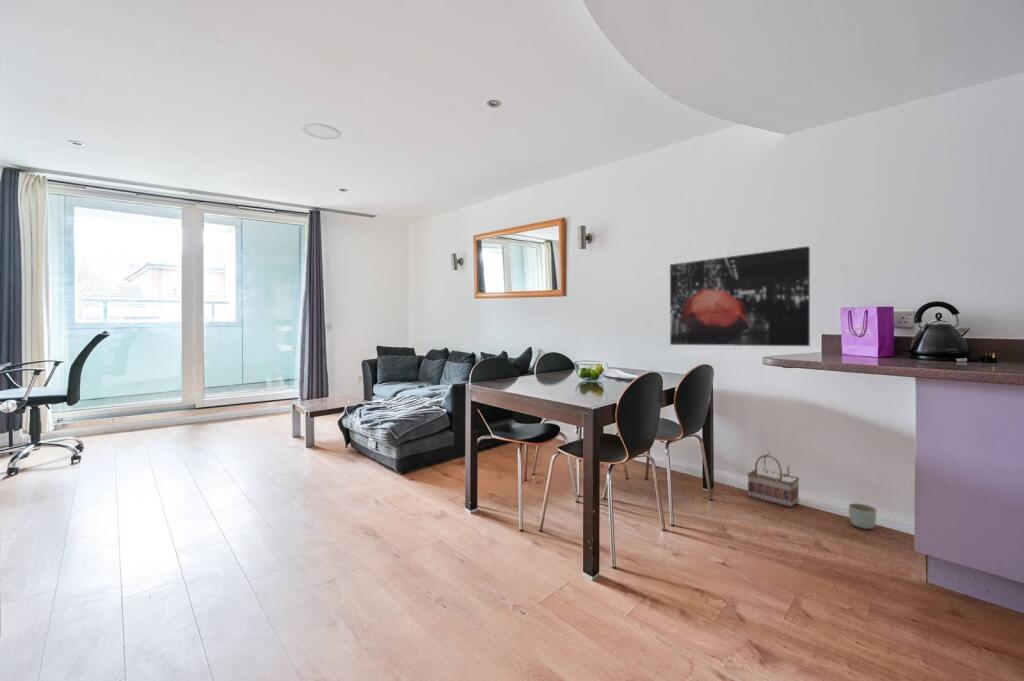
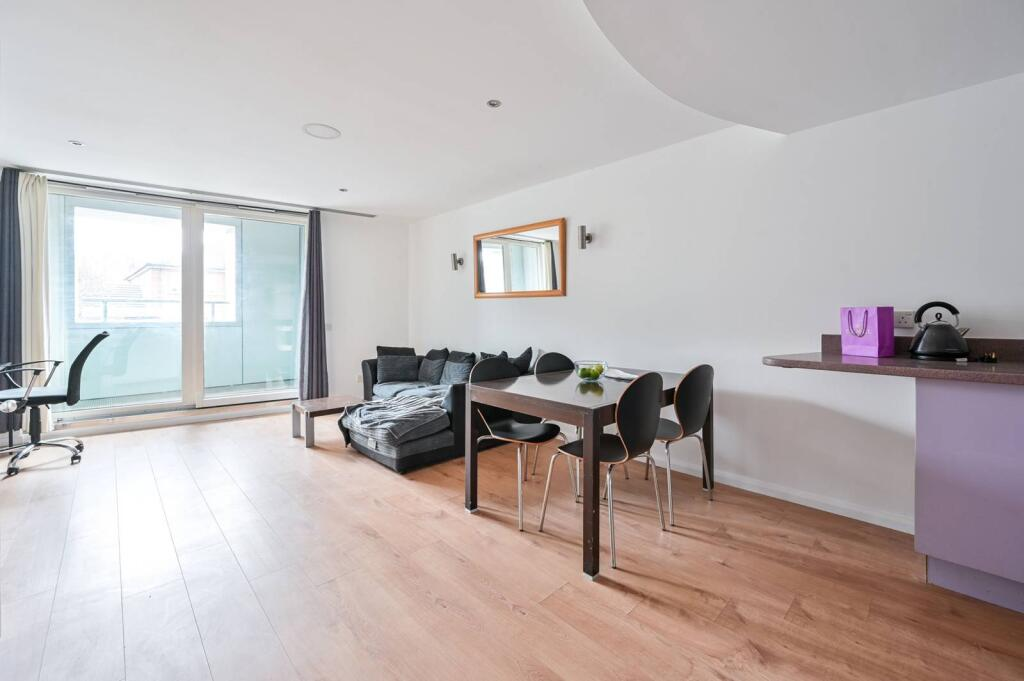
- basket (772, 477)
- wall art (732, 301)
- planter (862, 517)
